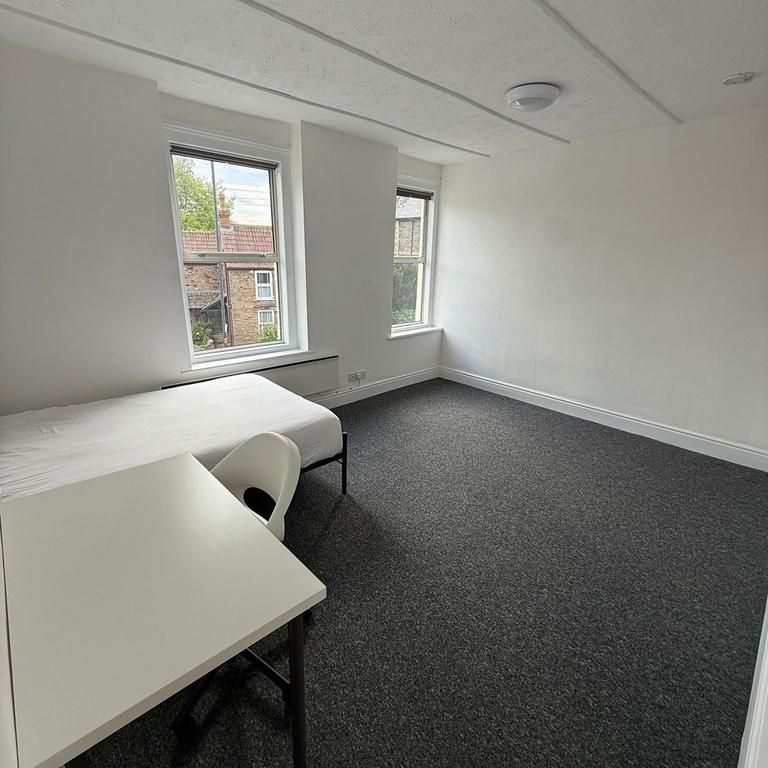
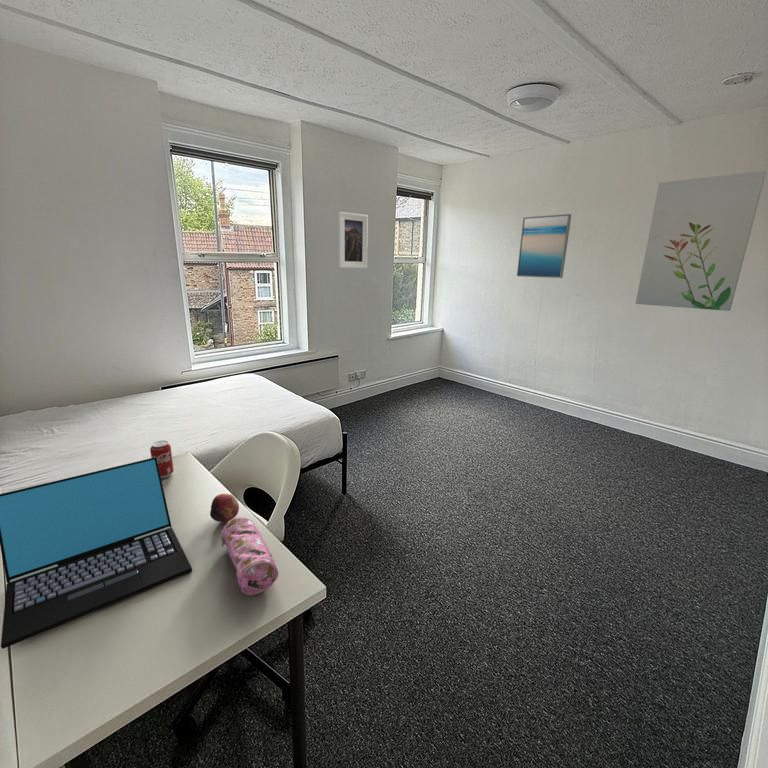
+ wall art (542, 247)
+ fruit (224, 508)
+ wall art (693, 245)
+ beverage can (162, 459)
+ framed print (353, 241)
+ pencil case (248, 553)
+ laptop (93, 534)
